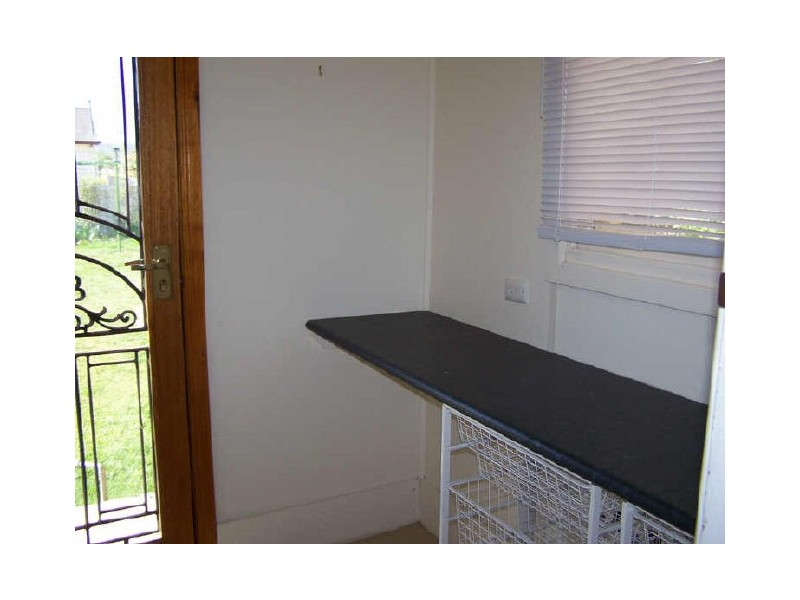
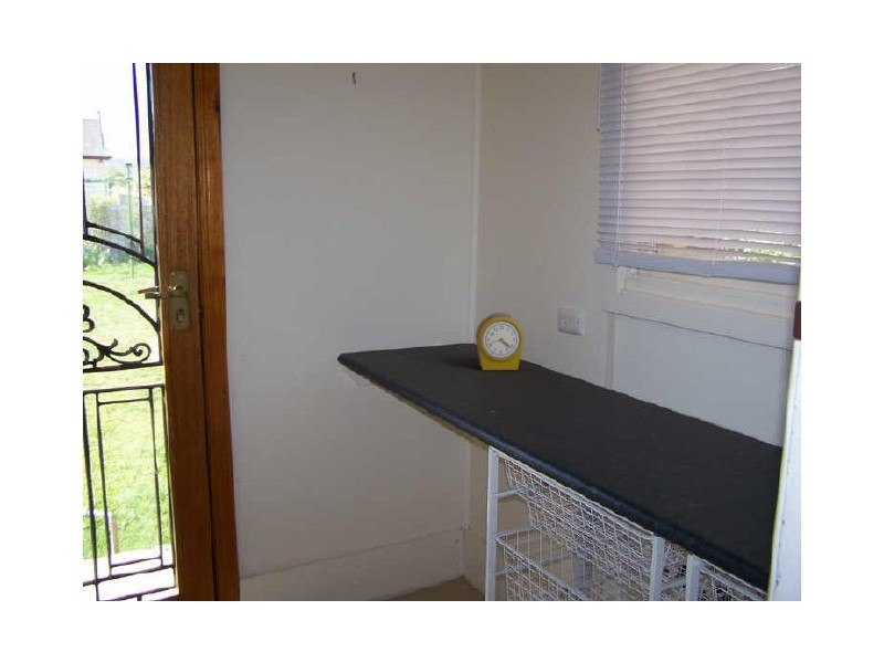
+ alarm clock (499, 340)
